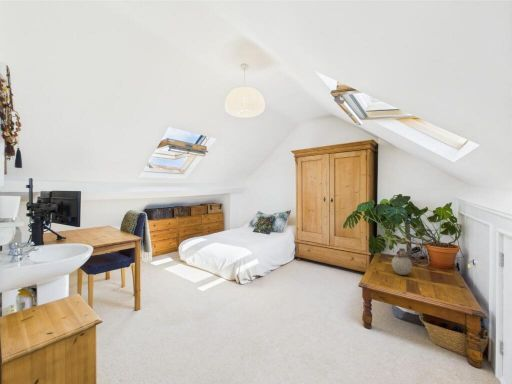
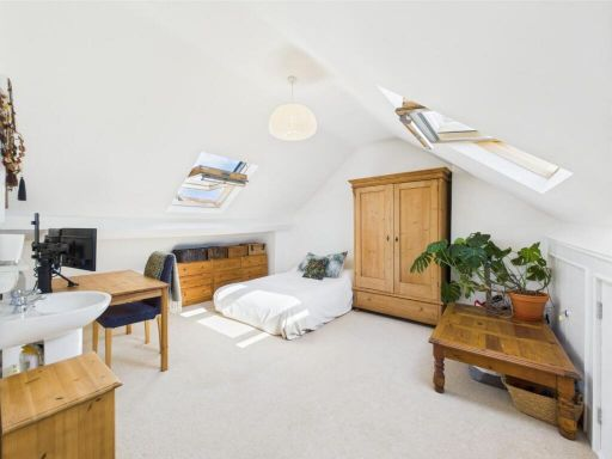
- vase (401, 261)
